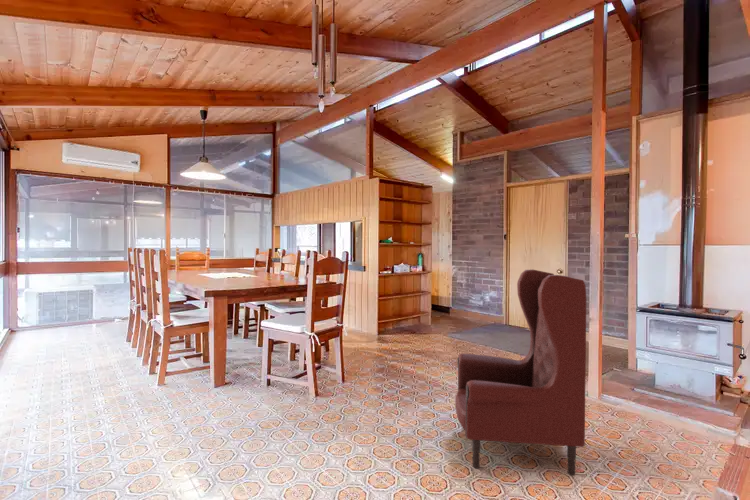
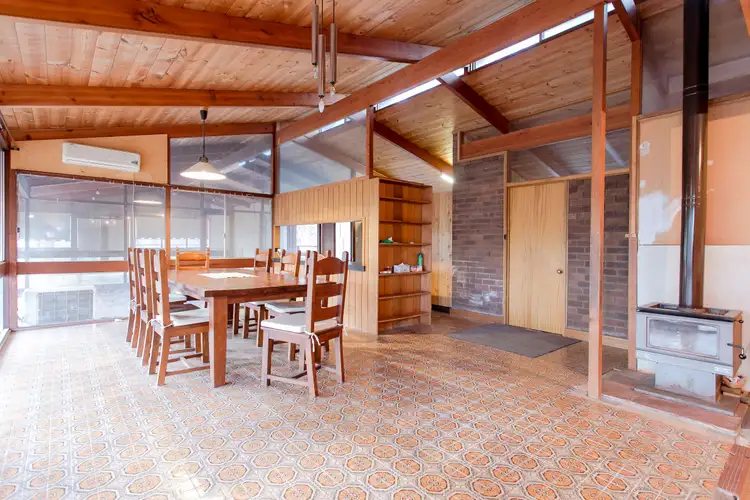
- armchair (511, 360)
